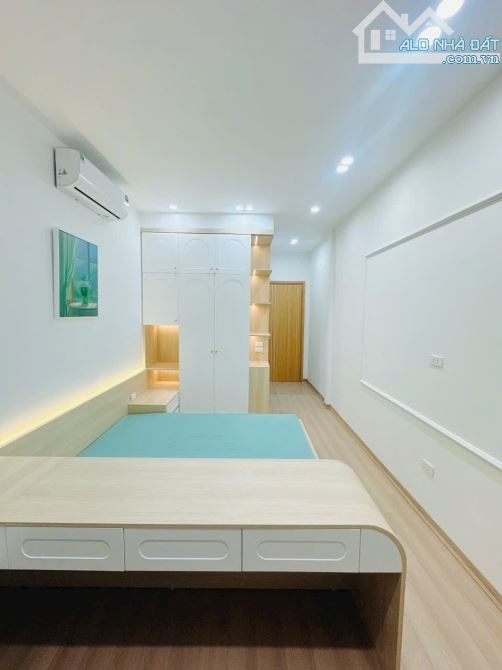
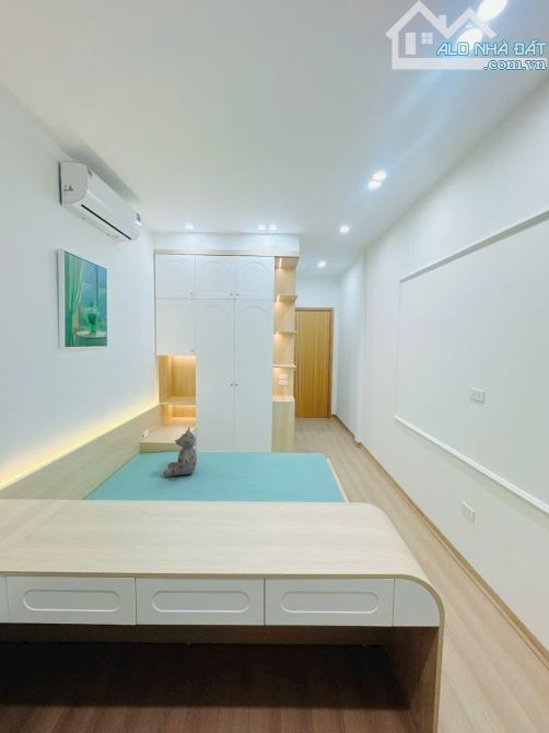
+ stuffed bear (180, 451)
